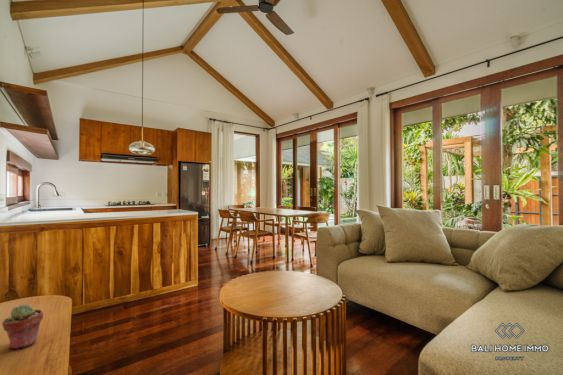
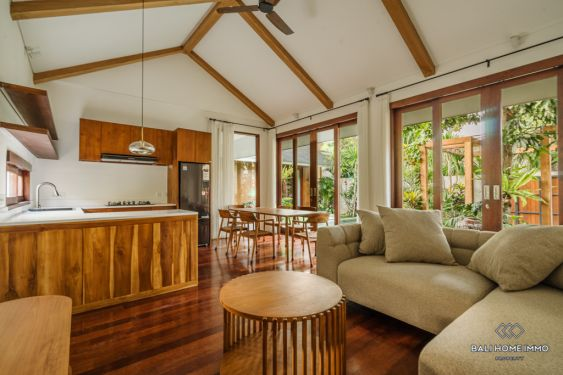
- potted succulent (23, 324)
